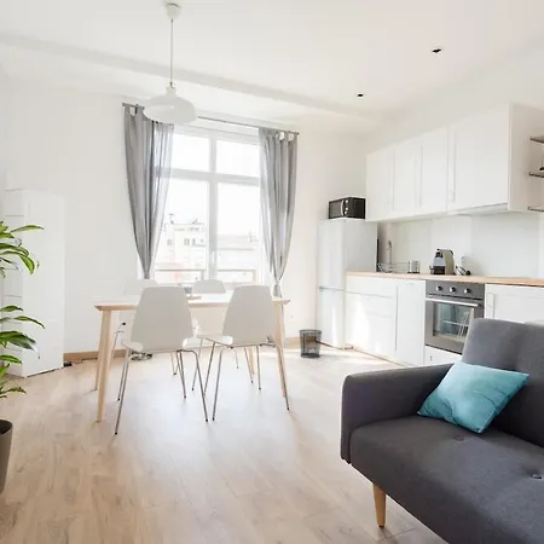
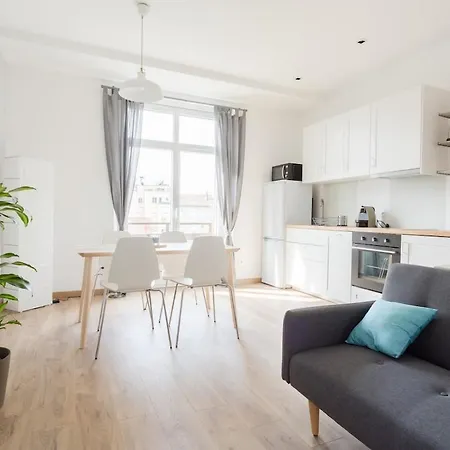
- waste bin (309, 342)
